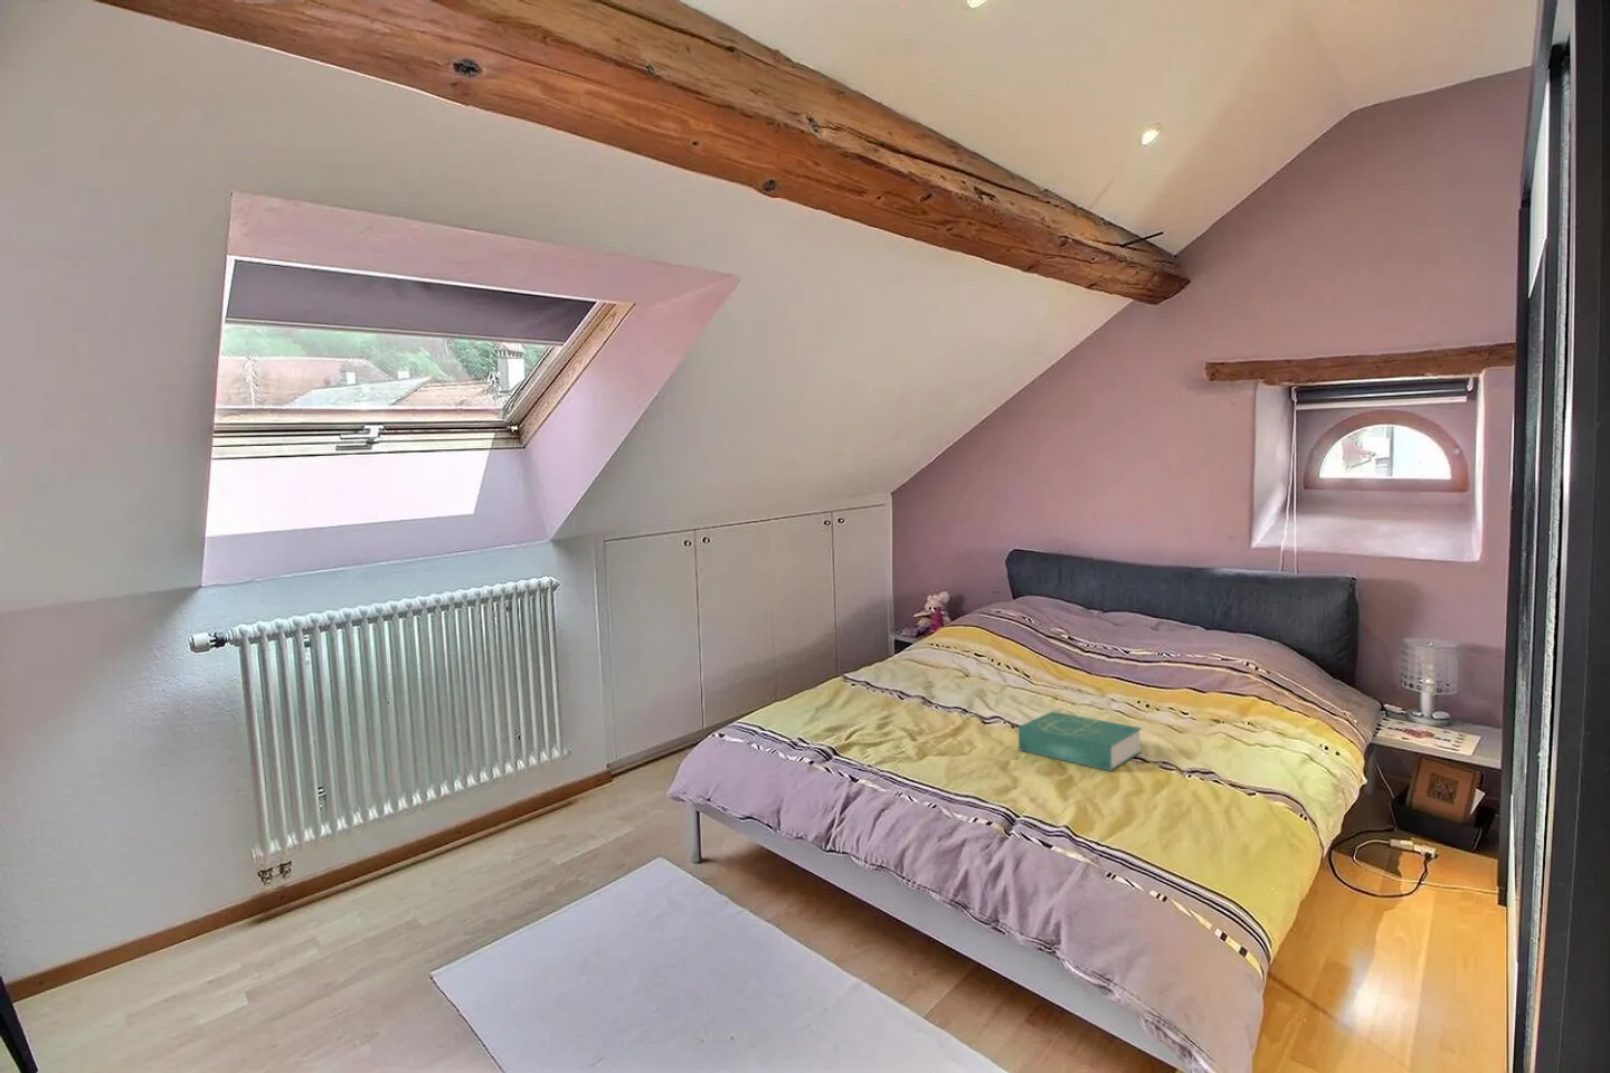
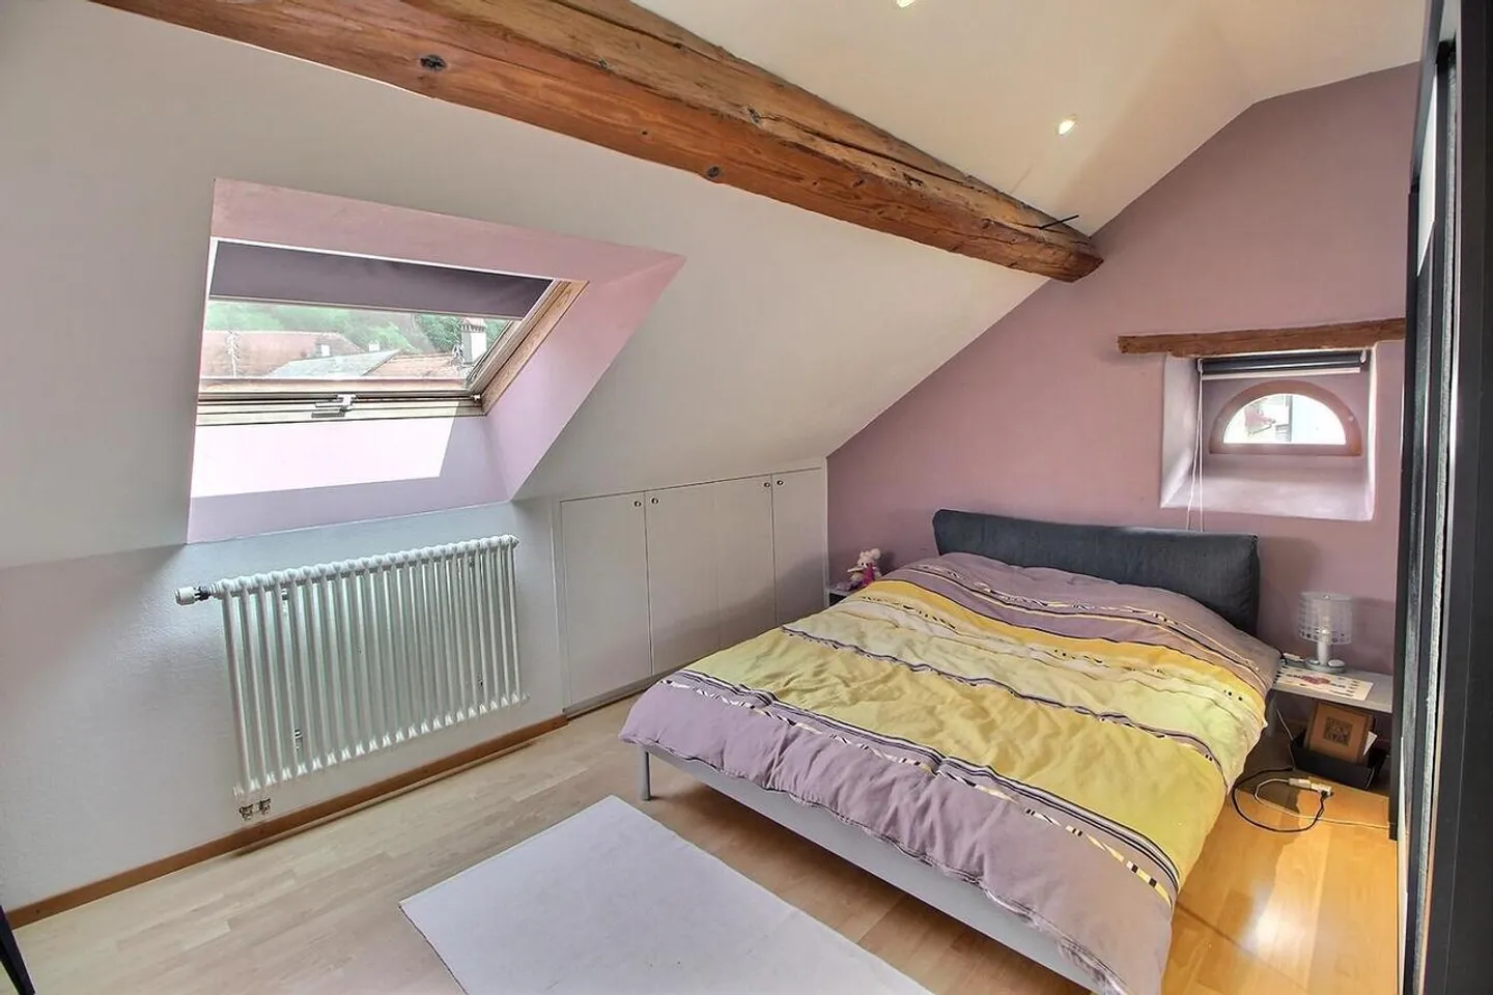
- book (1079, 739)
